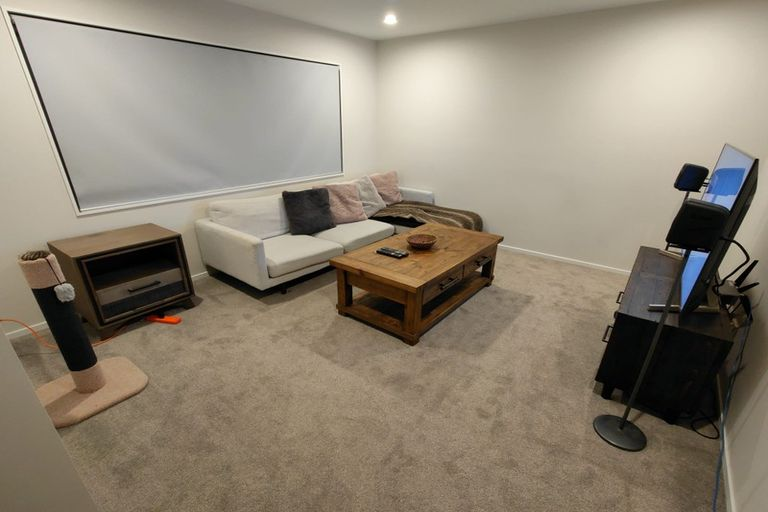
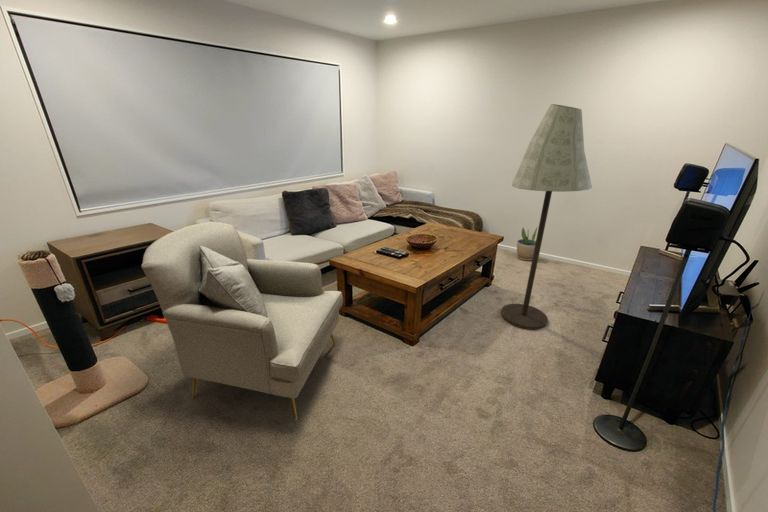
+ floor lamp (542, 223)
+ potted plant (527, 241)
+ armchair (254, 307)
